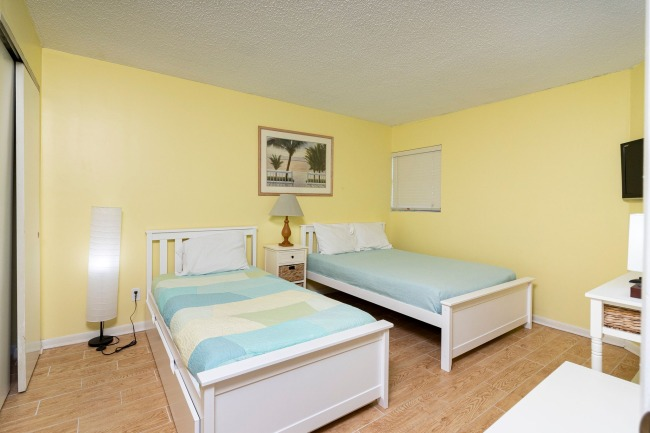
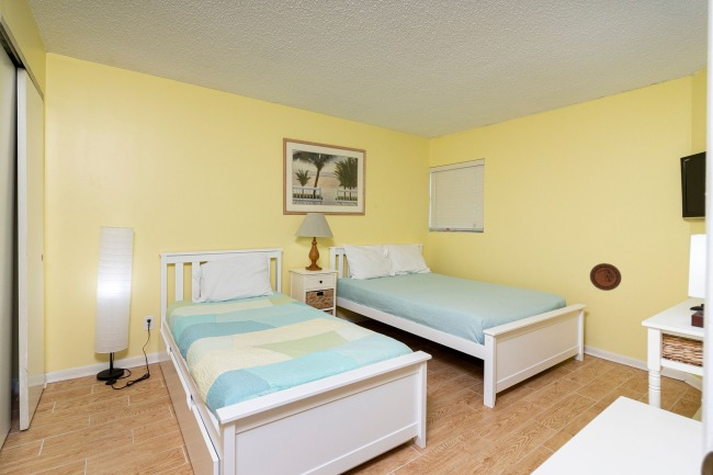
+ decorative plate (604, 276)
